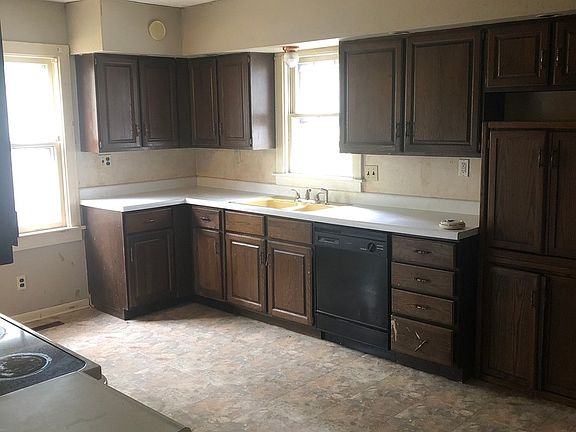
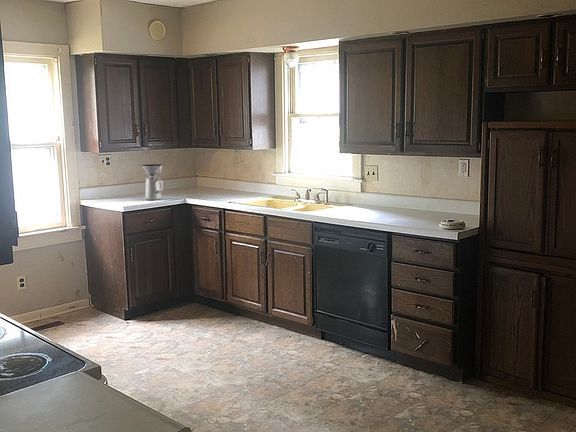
+ coffee maker (152, 182)
